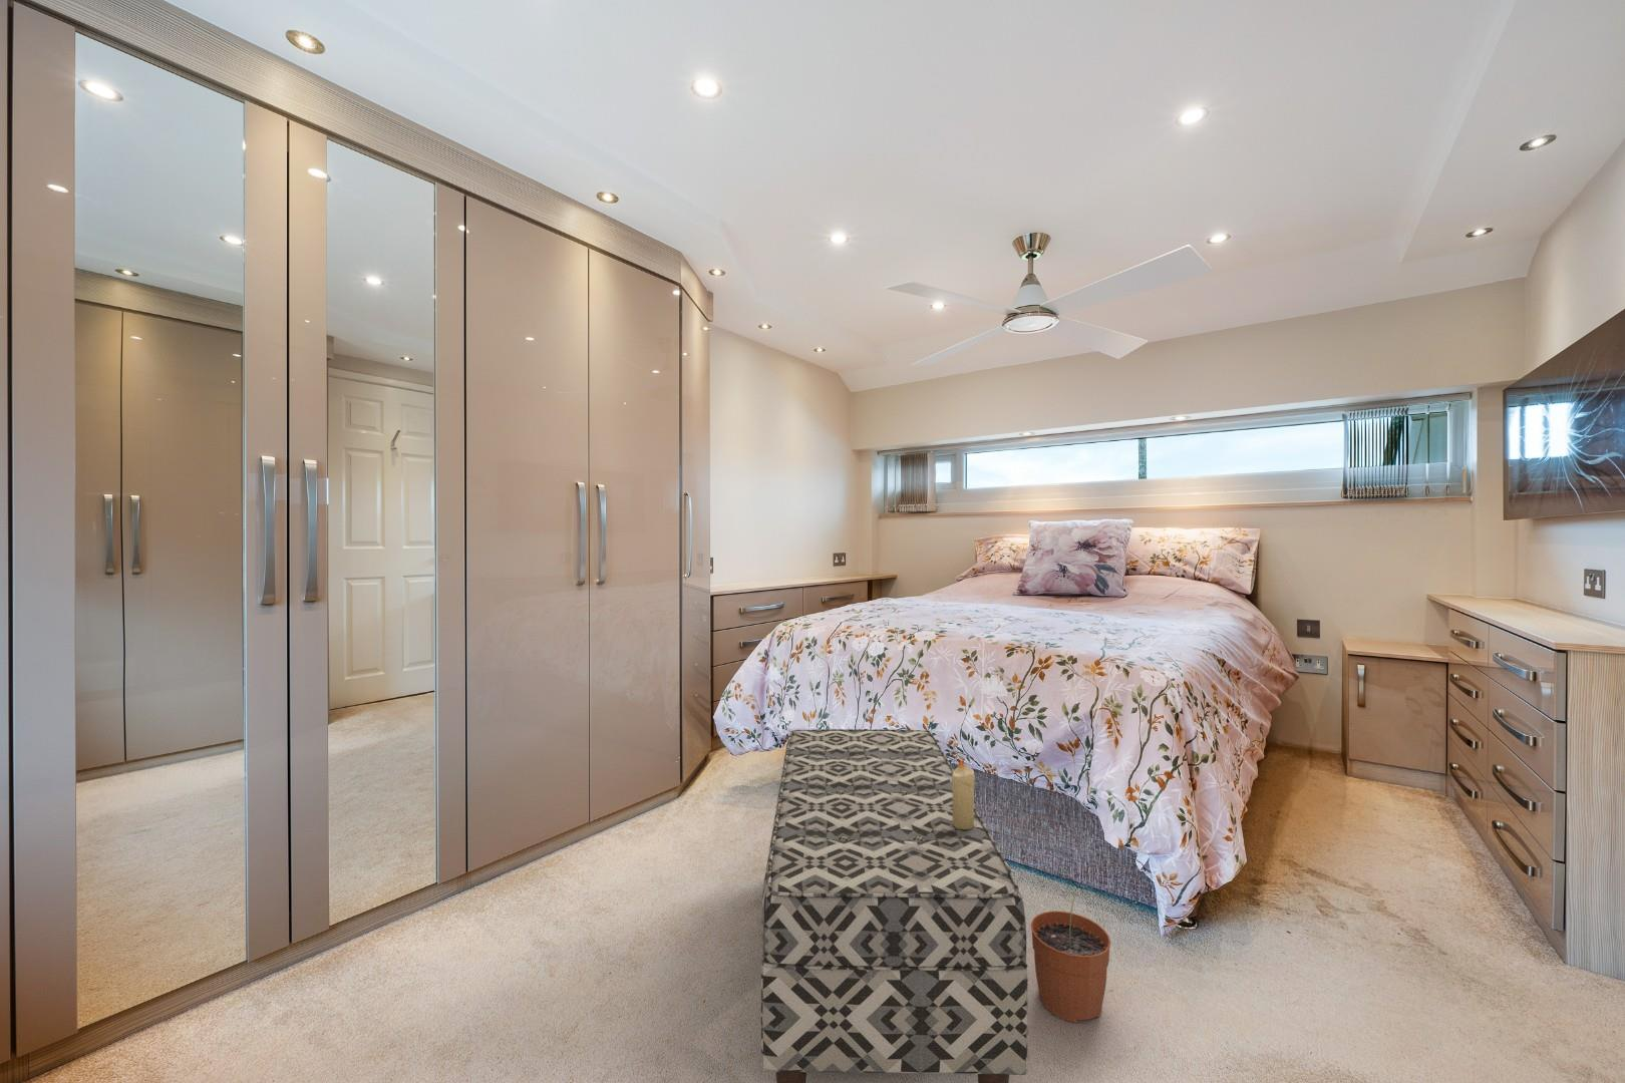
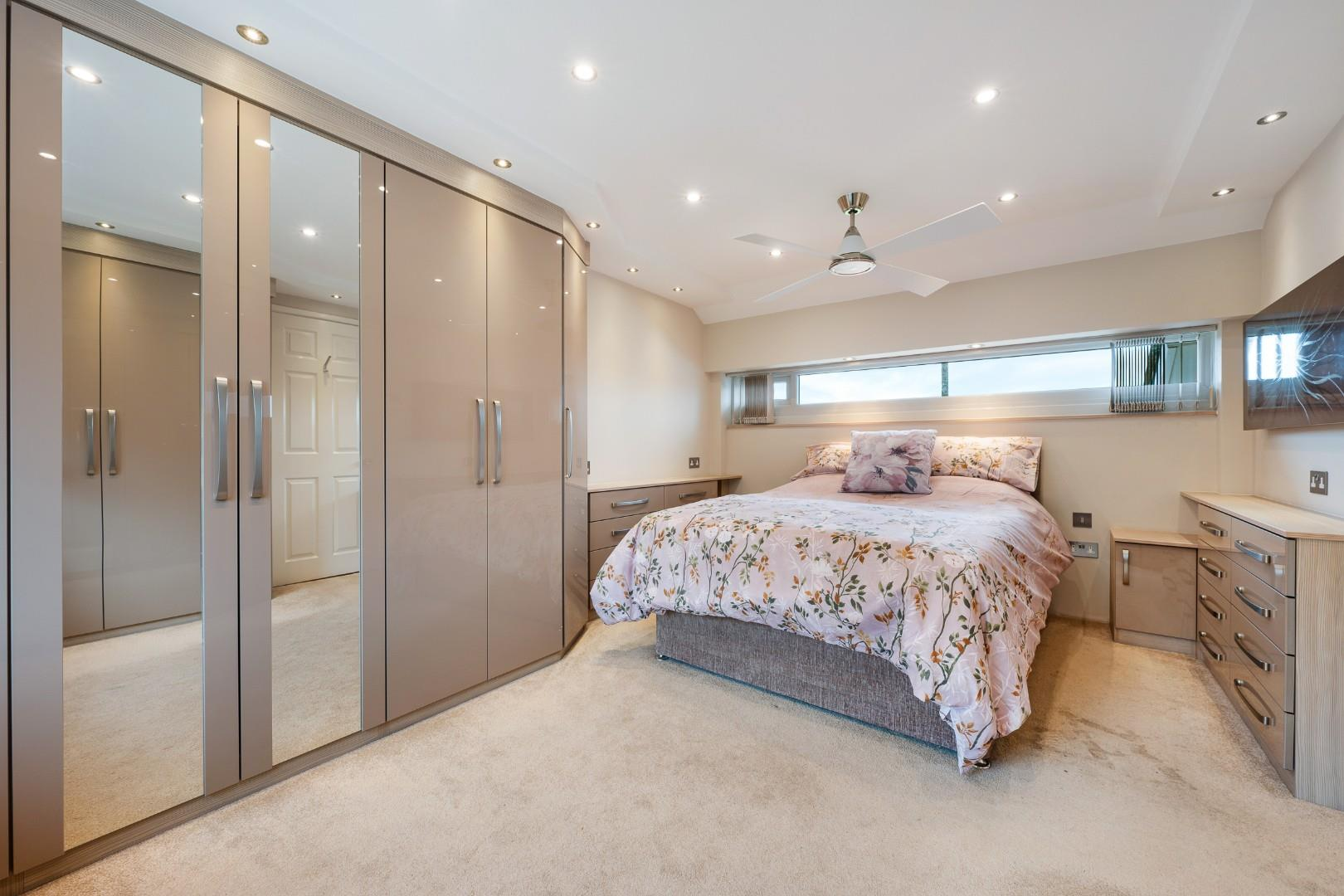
- bench (872, 879)
- plant pot (1069, 949)
- candle (962, 792)
